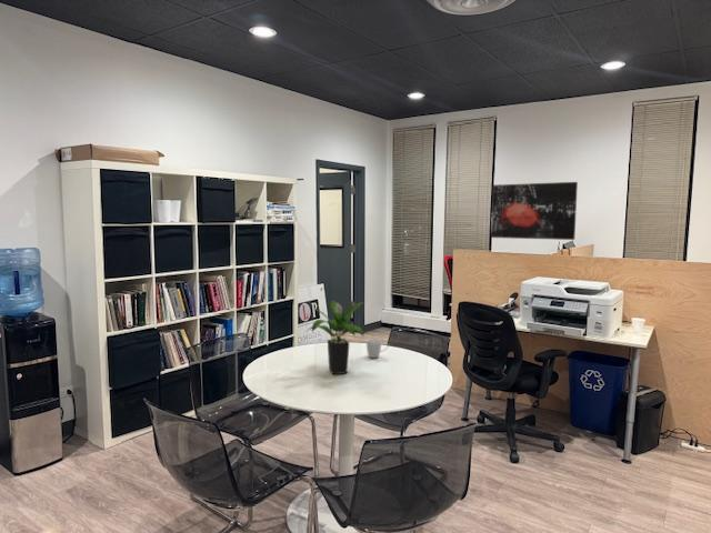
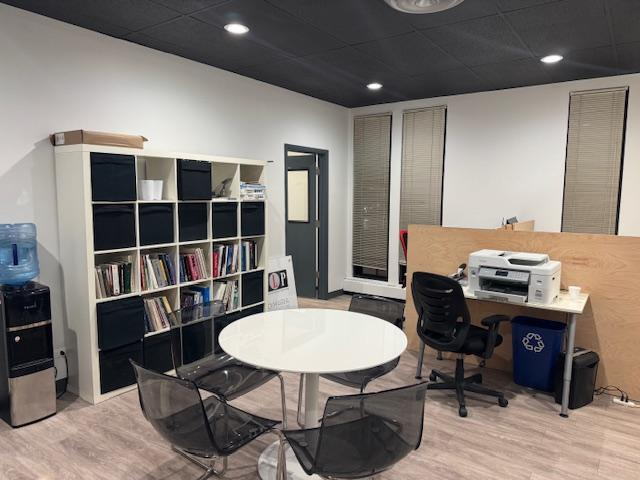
- wall art (531, 211)
- mug (377, 349)
- potted plant (337, 336)
